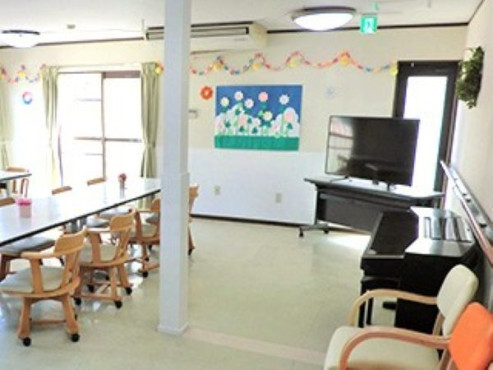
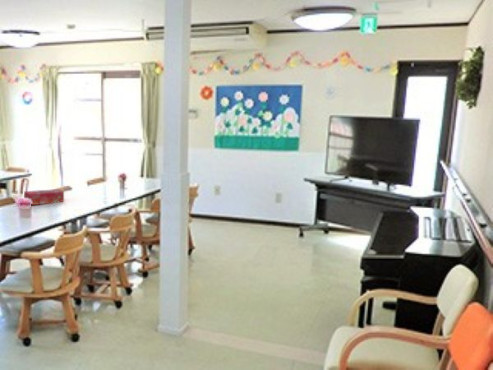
+ tissue box (44, 196)
